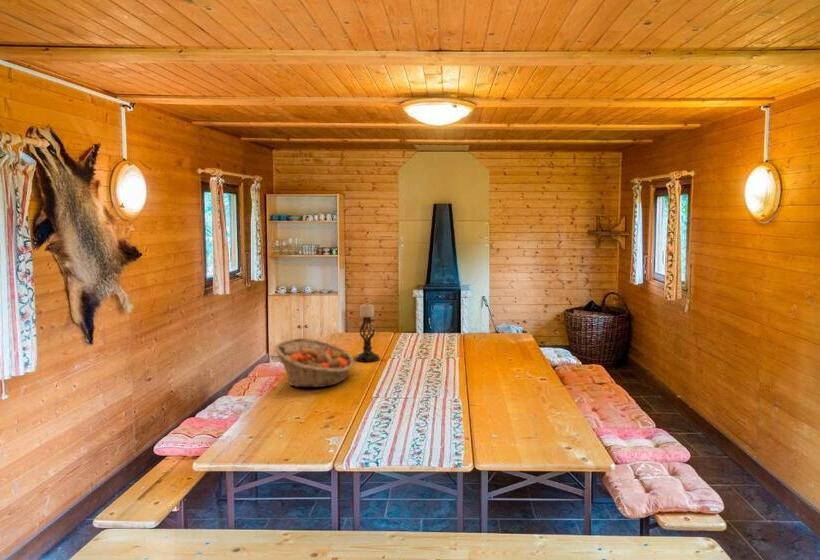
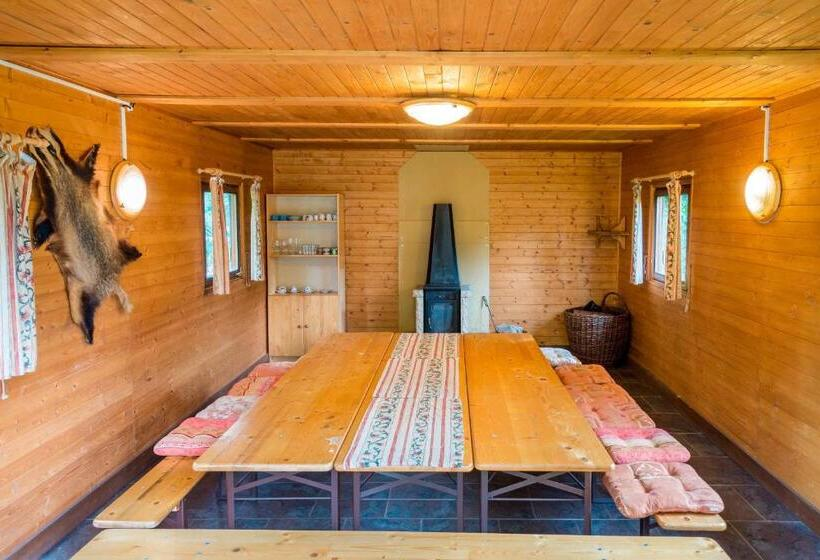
- candle holder (368, 331)
- fruit basket (315, 361)
